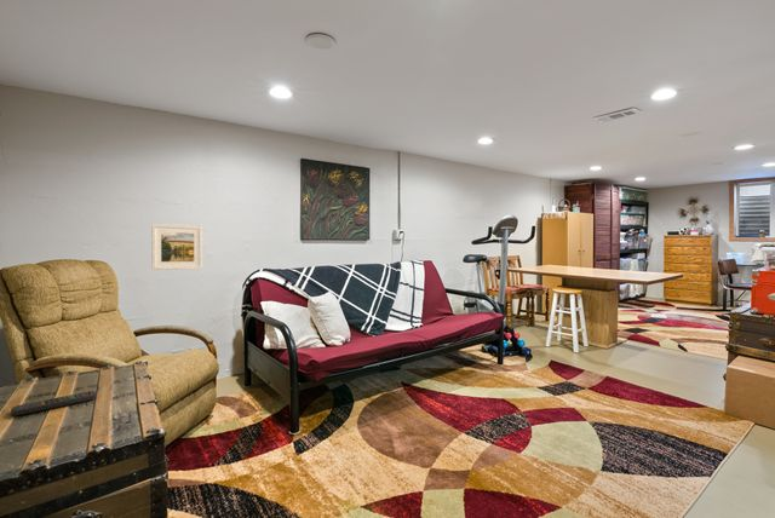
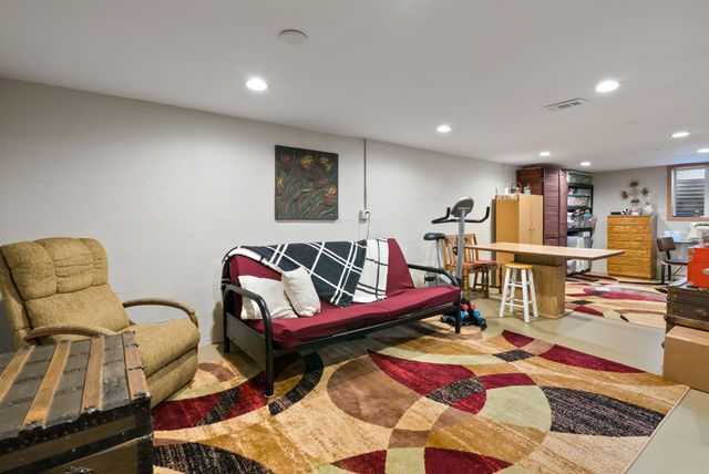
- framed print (177, 247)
- remote control (56, 402)
